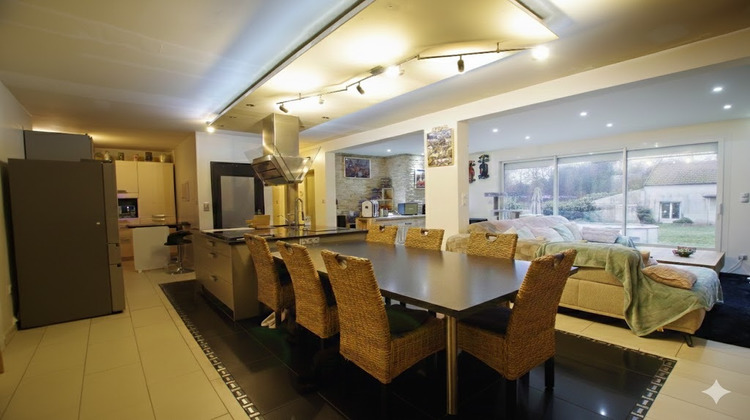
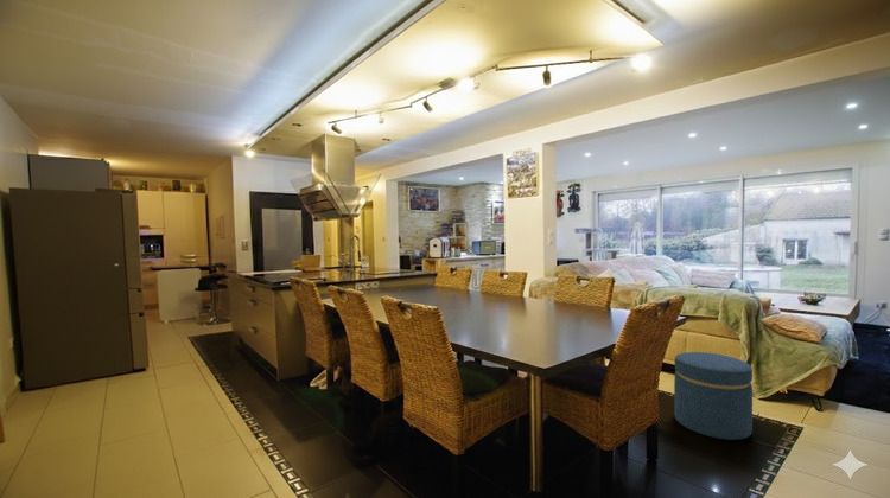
+ ottoman (711, 391)
